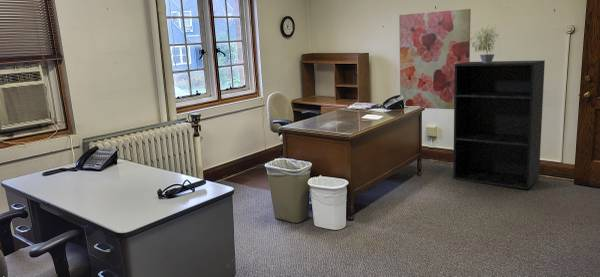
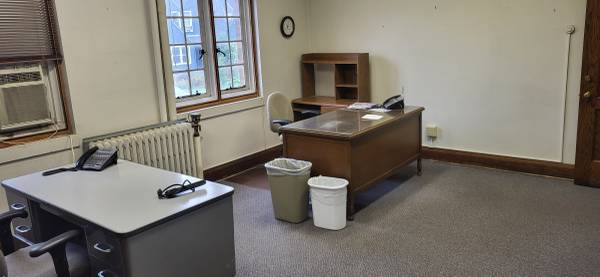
- potted plant (484, 43)
- wall art (433, 61)
- bookshelf (497, 121)
